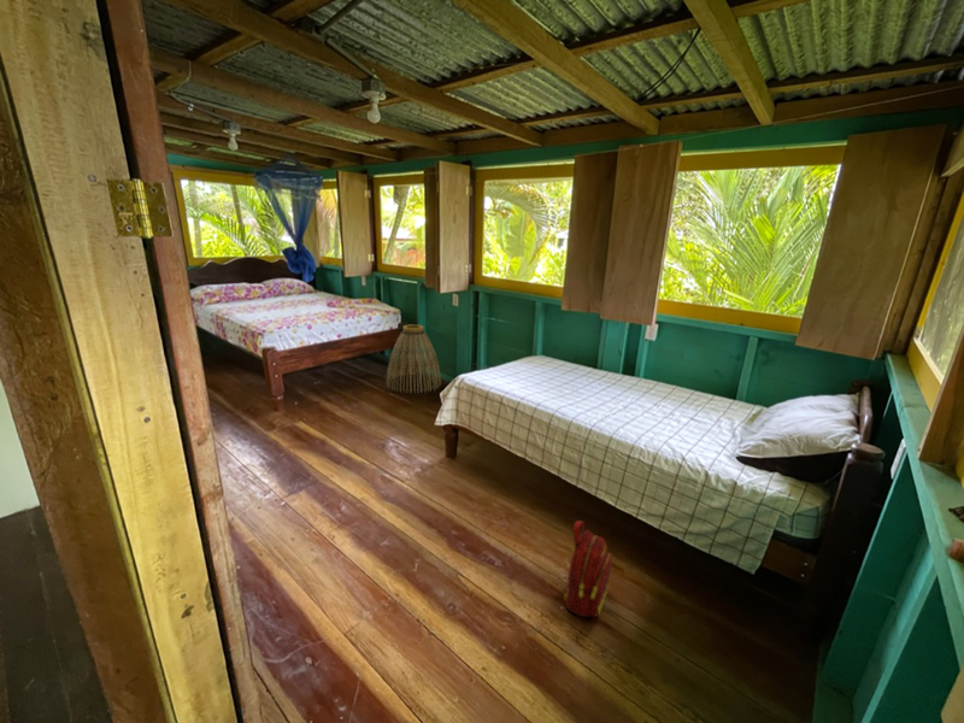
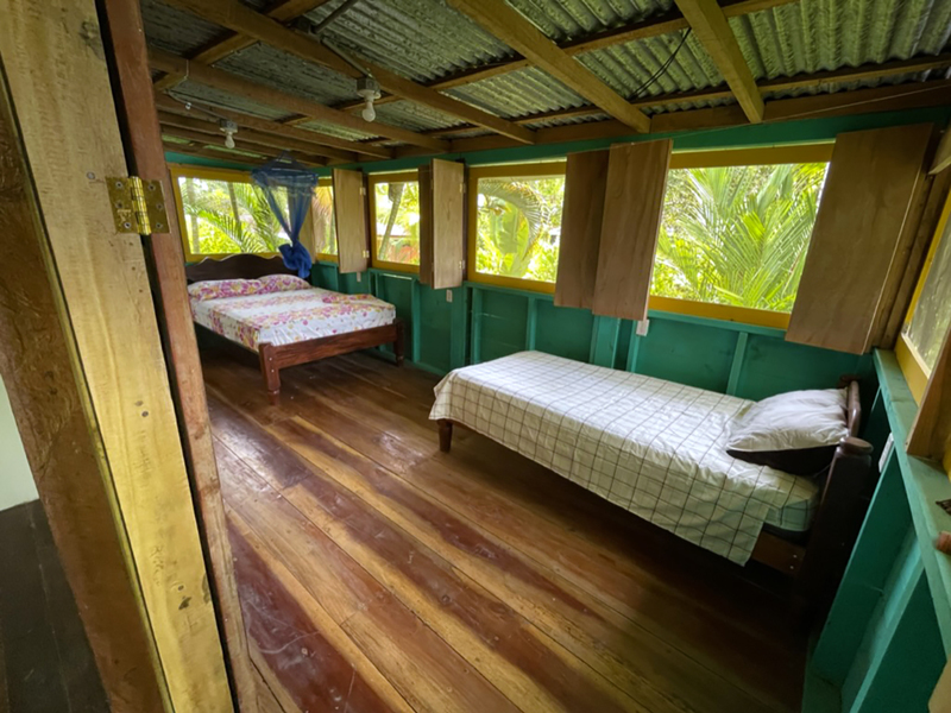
- backpack (589, 563)
- basket (413, 355)
